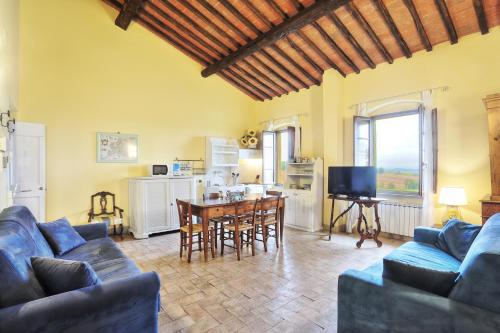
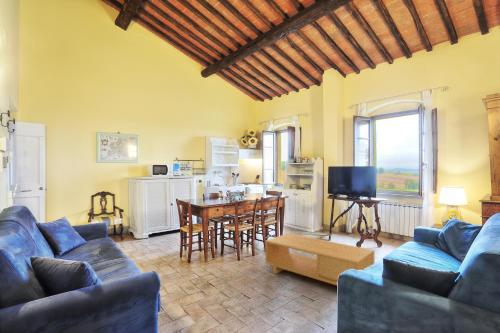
+ coffee table (316, 261)
